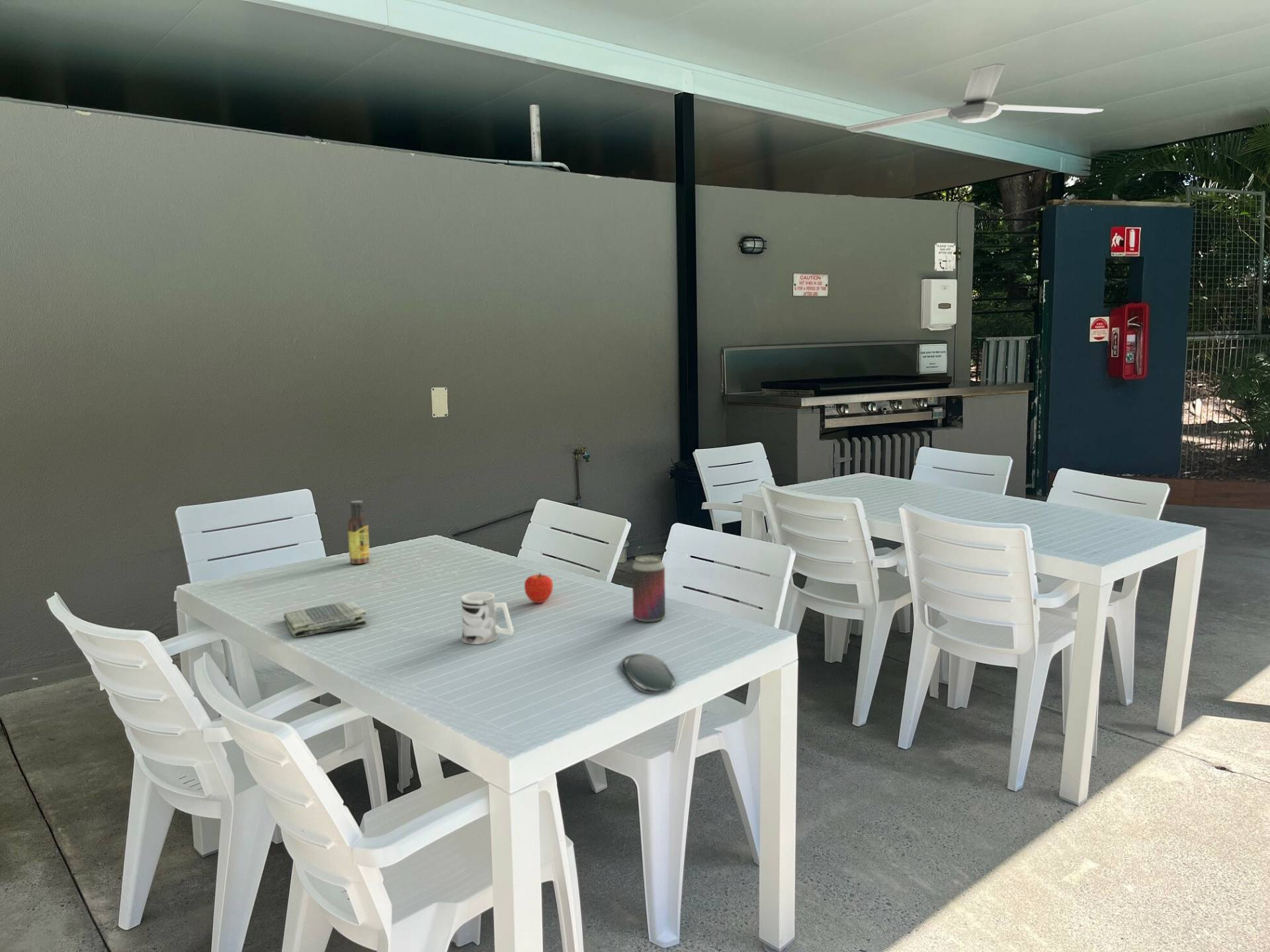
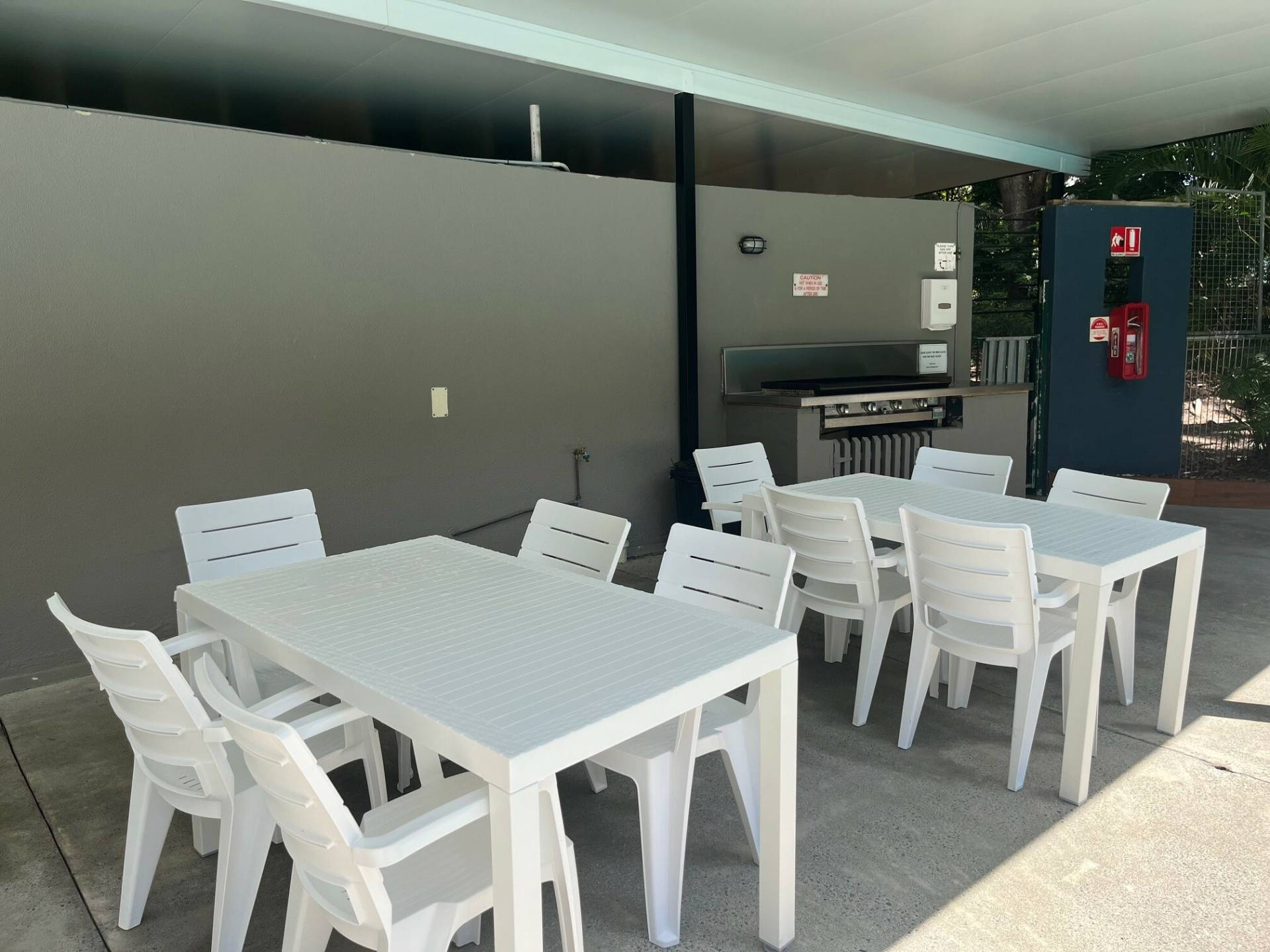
- sauce bottle (358, 532)
- oval tray (647, 672)
- dish towel (325, 617)
- ceiling fan (970, 90)
- fruit (538, 587)
- beverage can (648, 588)
- mug (487, 617)
